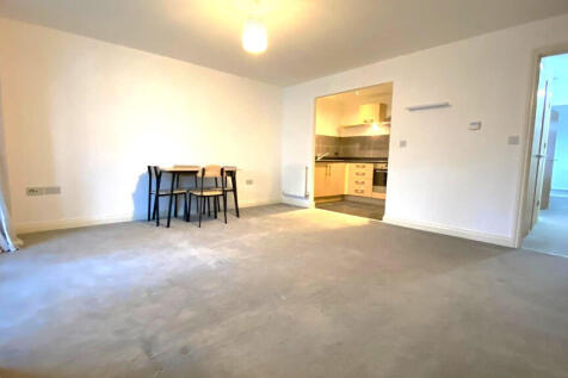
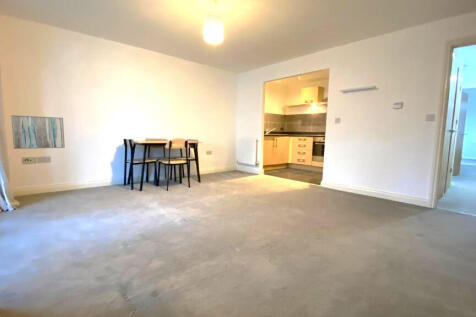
+ wall art (39, 132)
